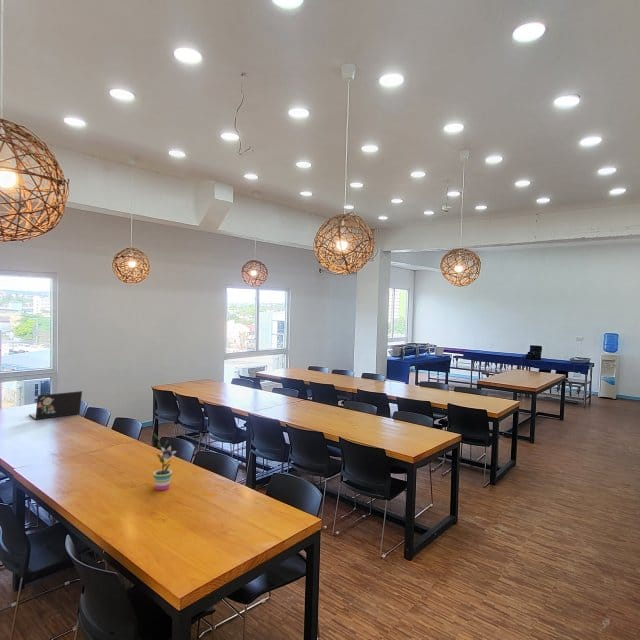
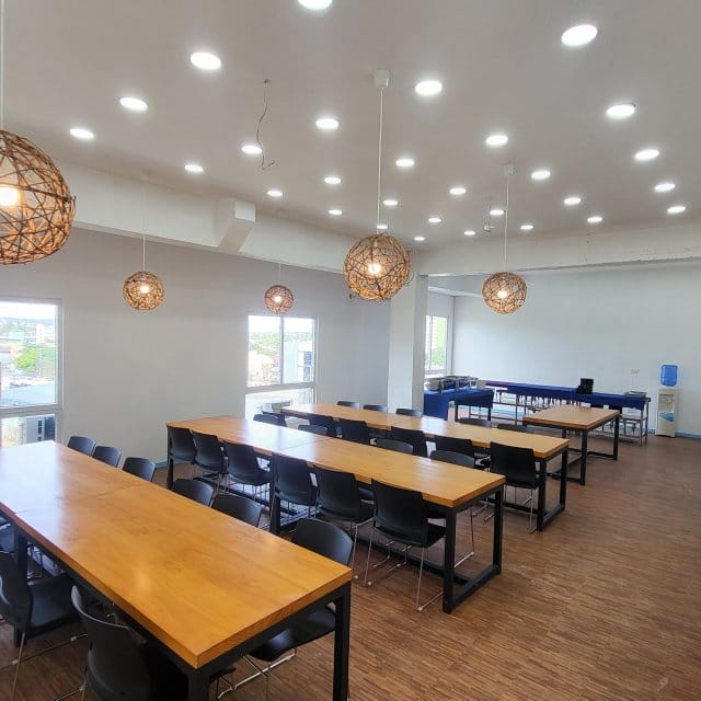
- potted plant (167, 459)
- laptop (55, 403)
